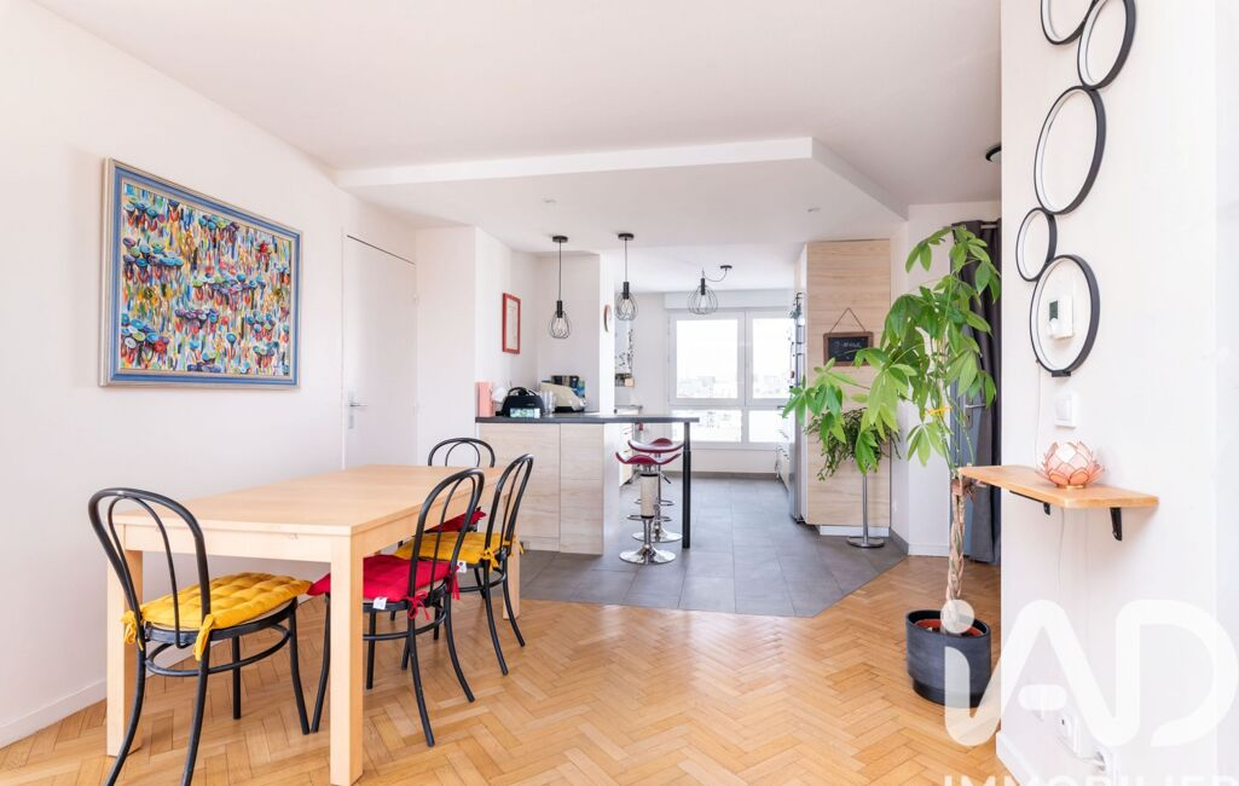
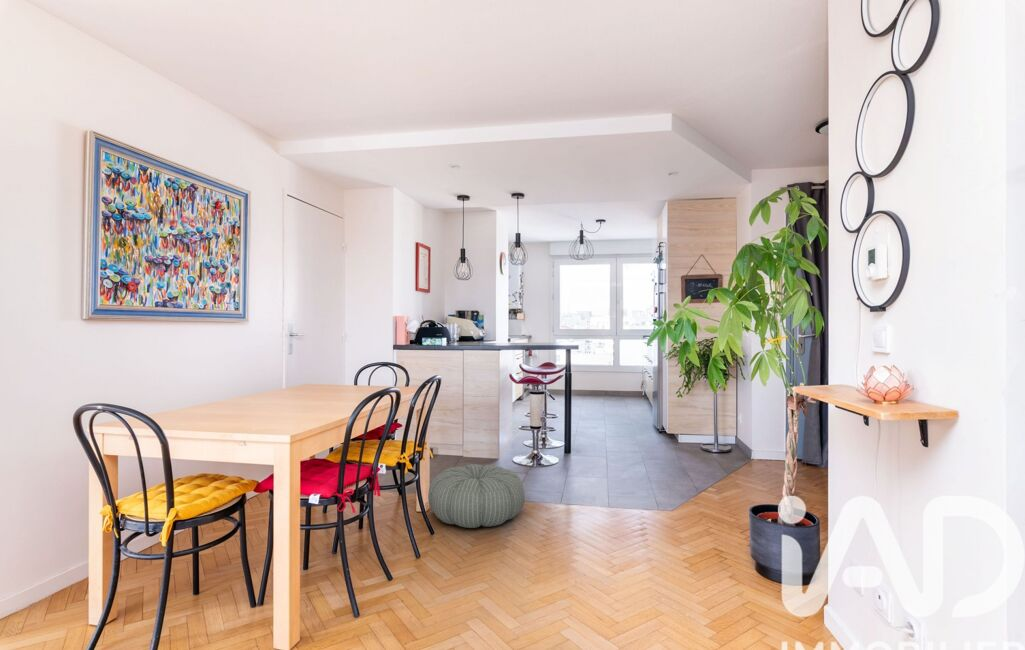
+ pouf (476, 493)
